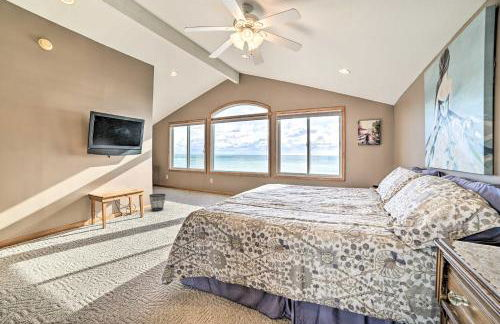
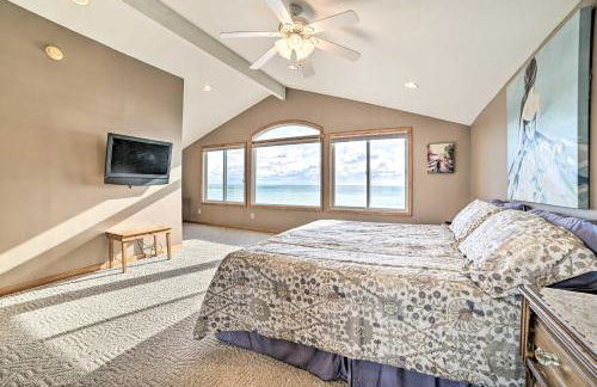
- wastebasket (157, 202)
